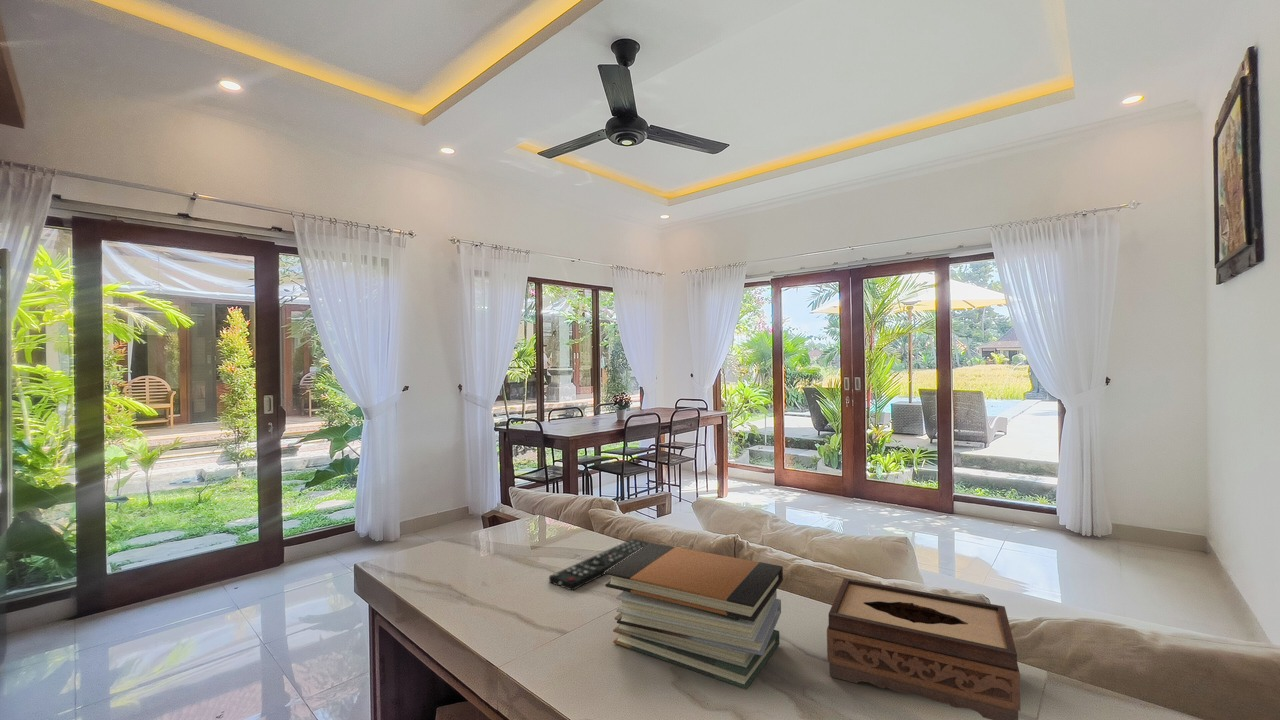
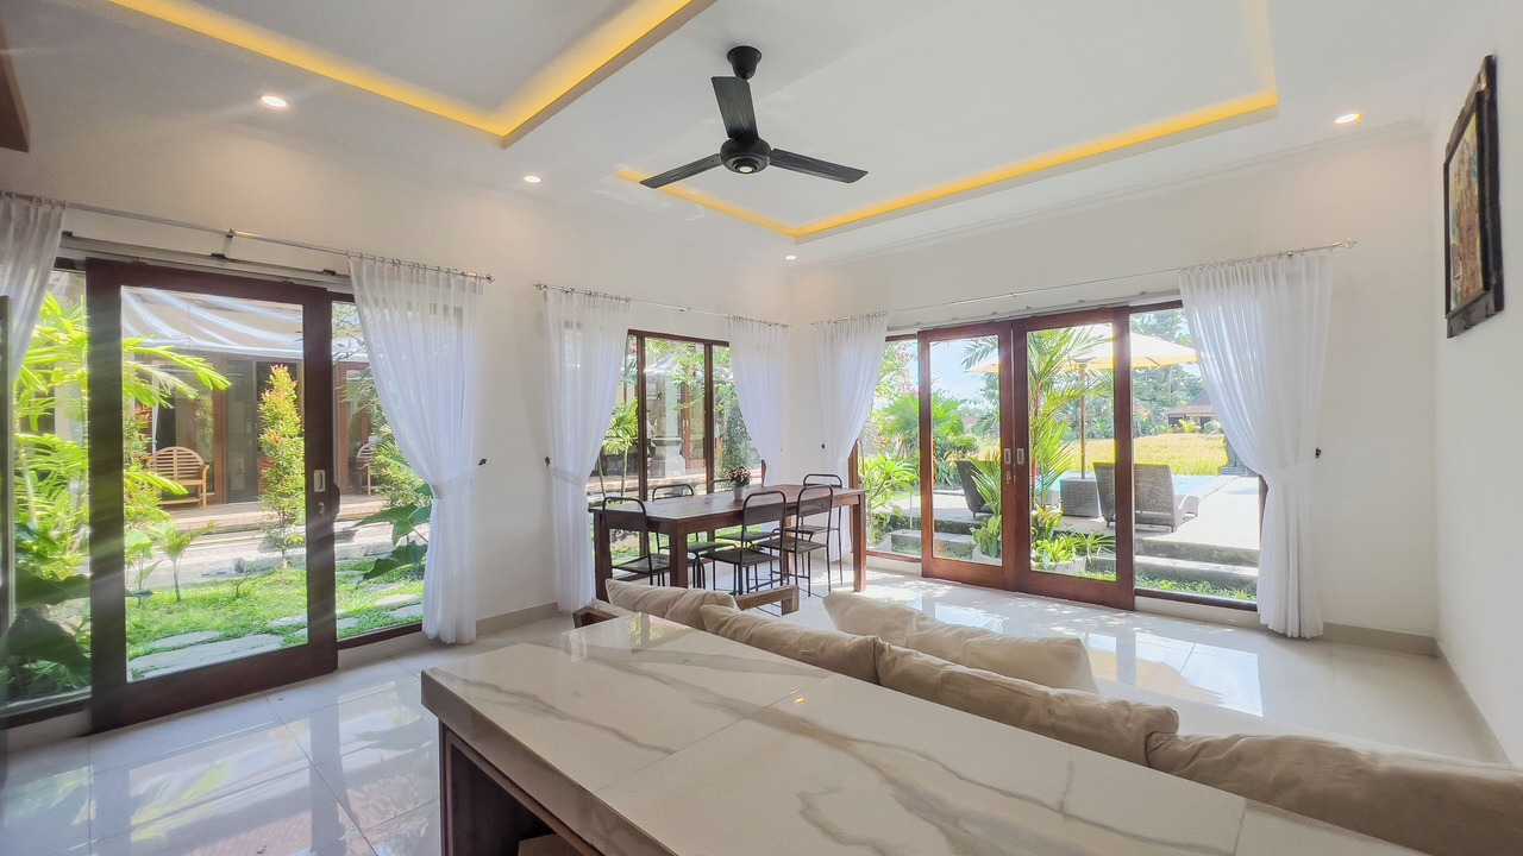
- book stack (696, 606)
- tissue box (917, 640)
- remote control (605, 561)
